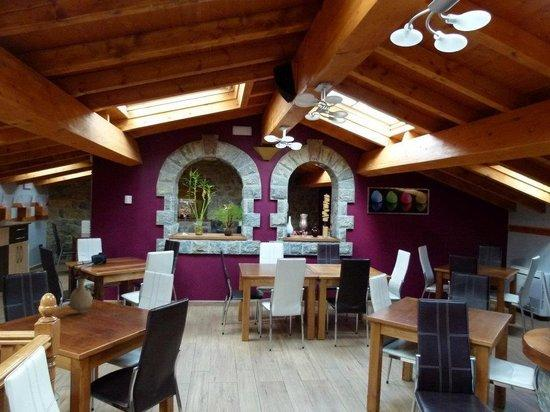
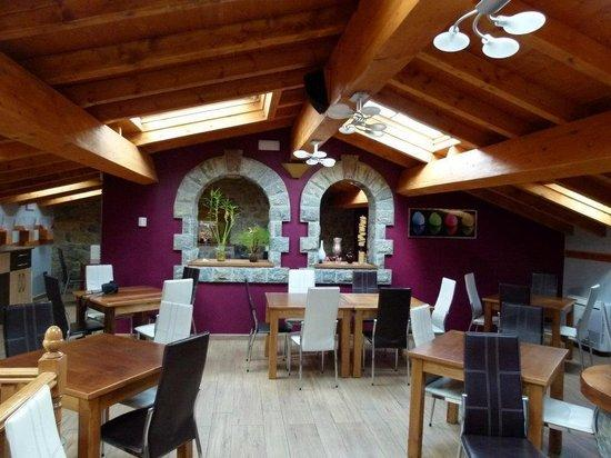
- vase (81, 295)
